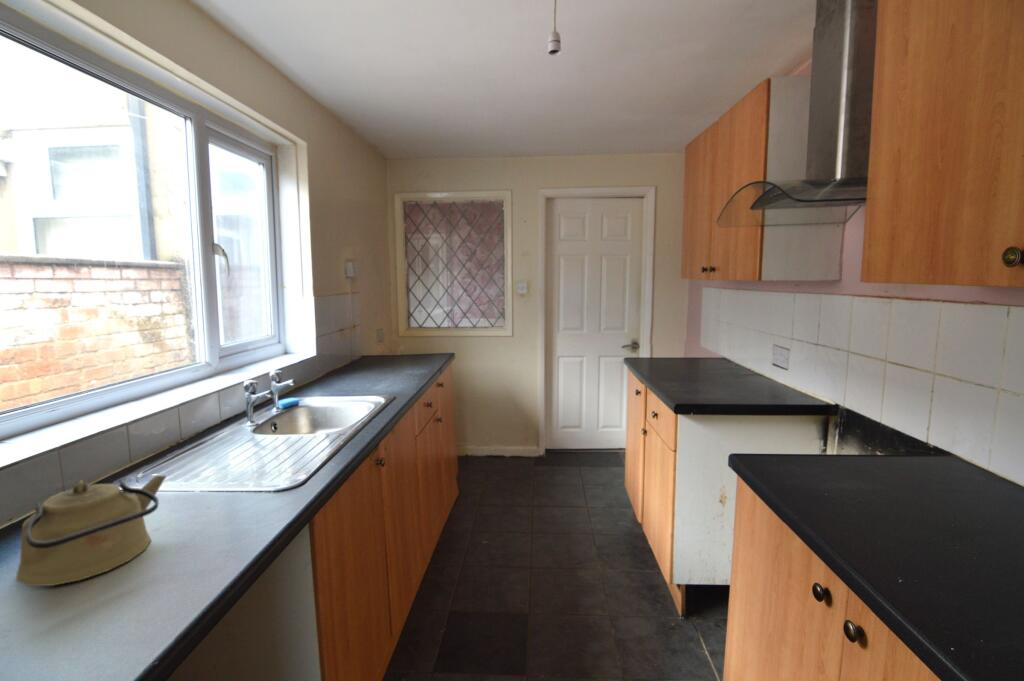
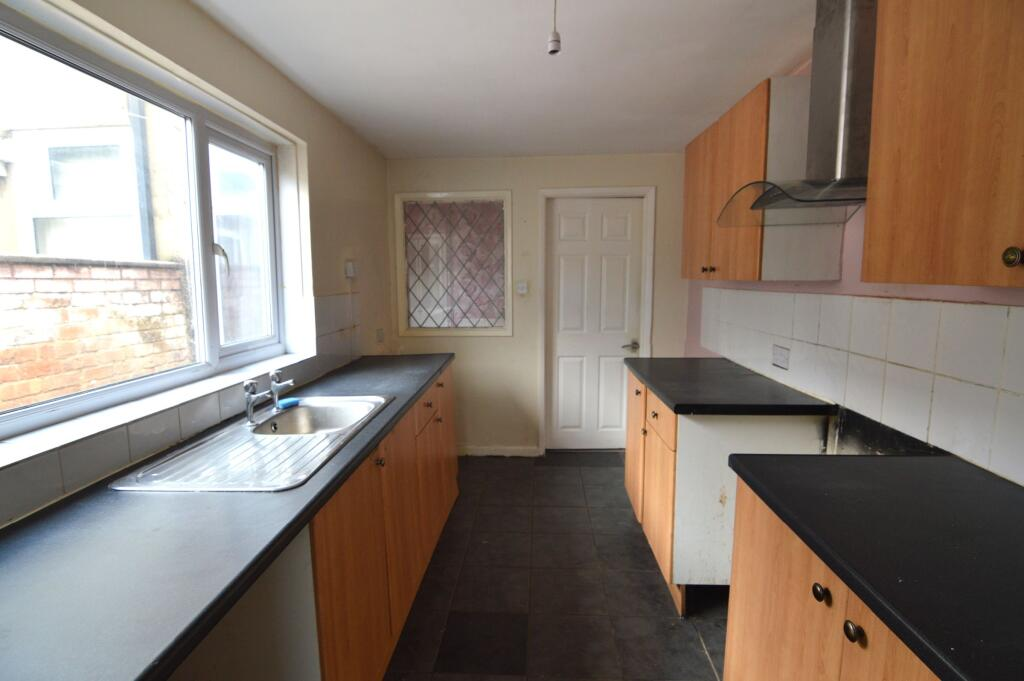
- kettle (98, 514)
